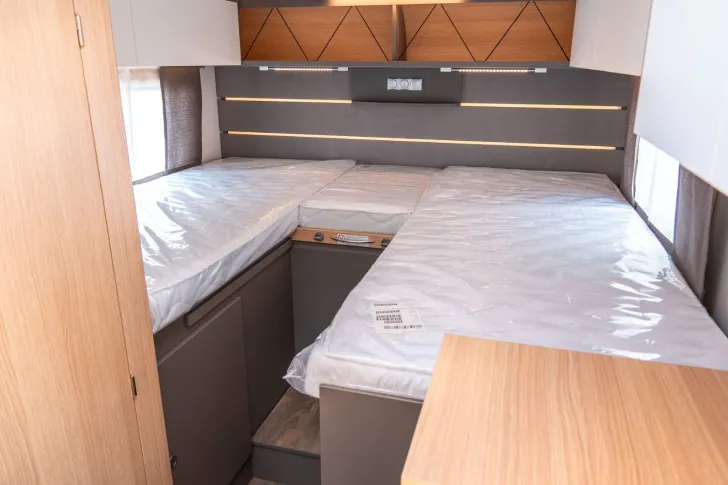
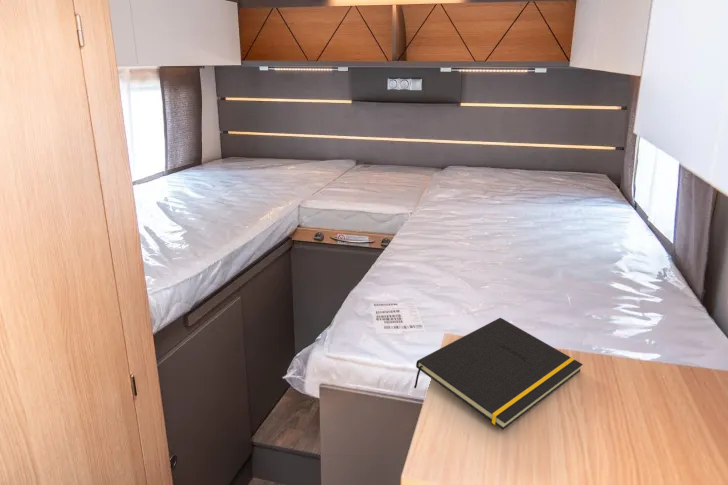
+ notepad (501, 365)
